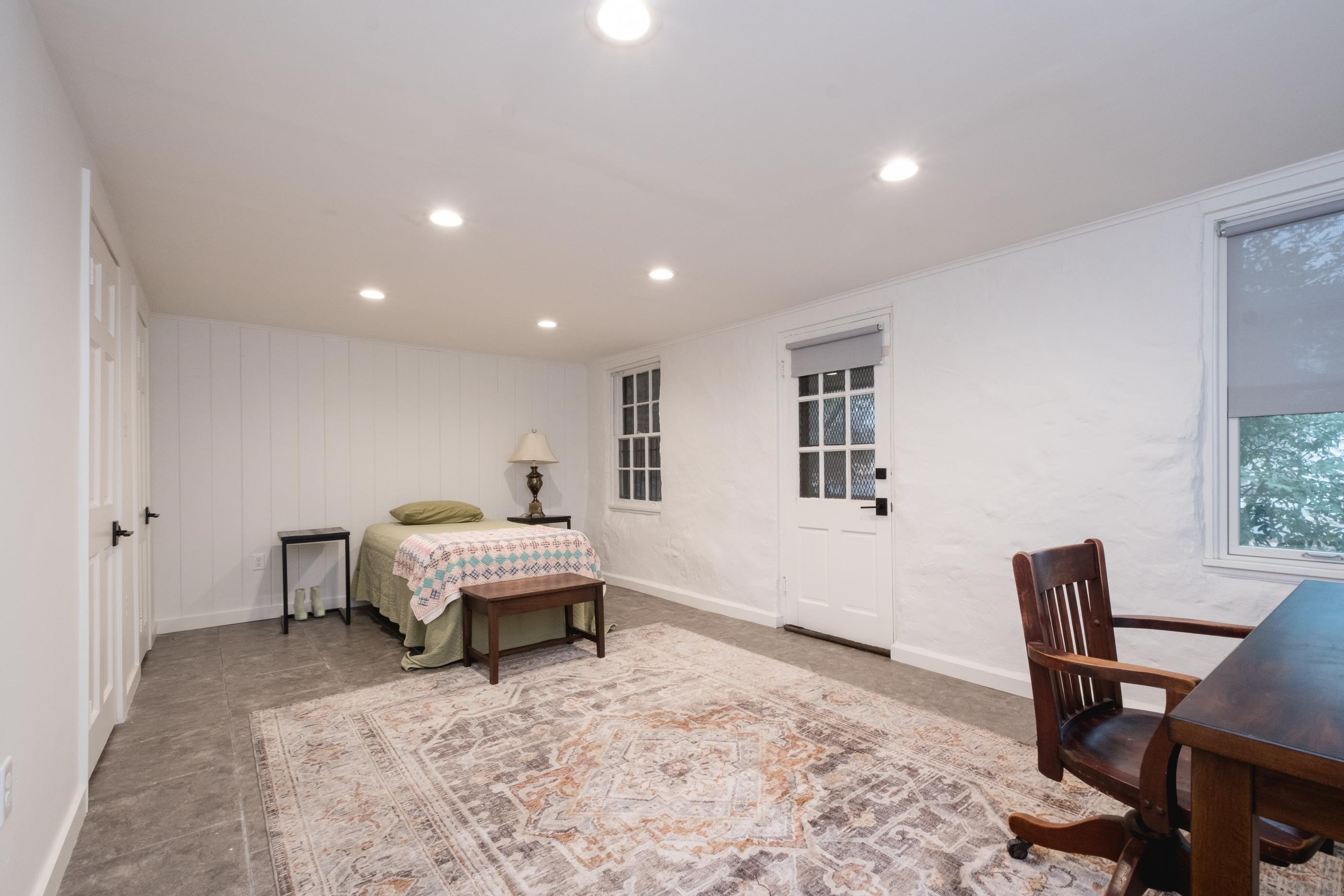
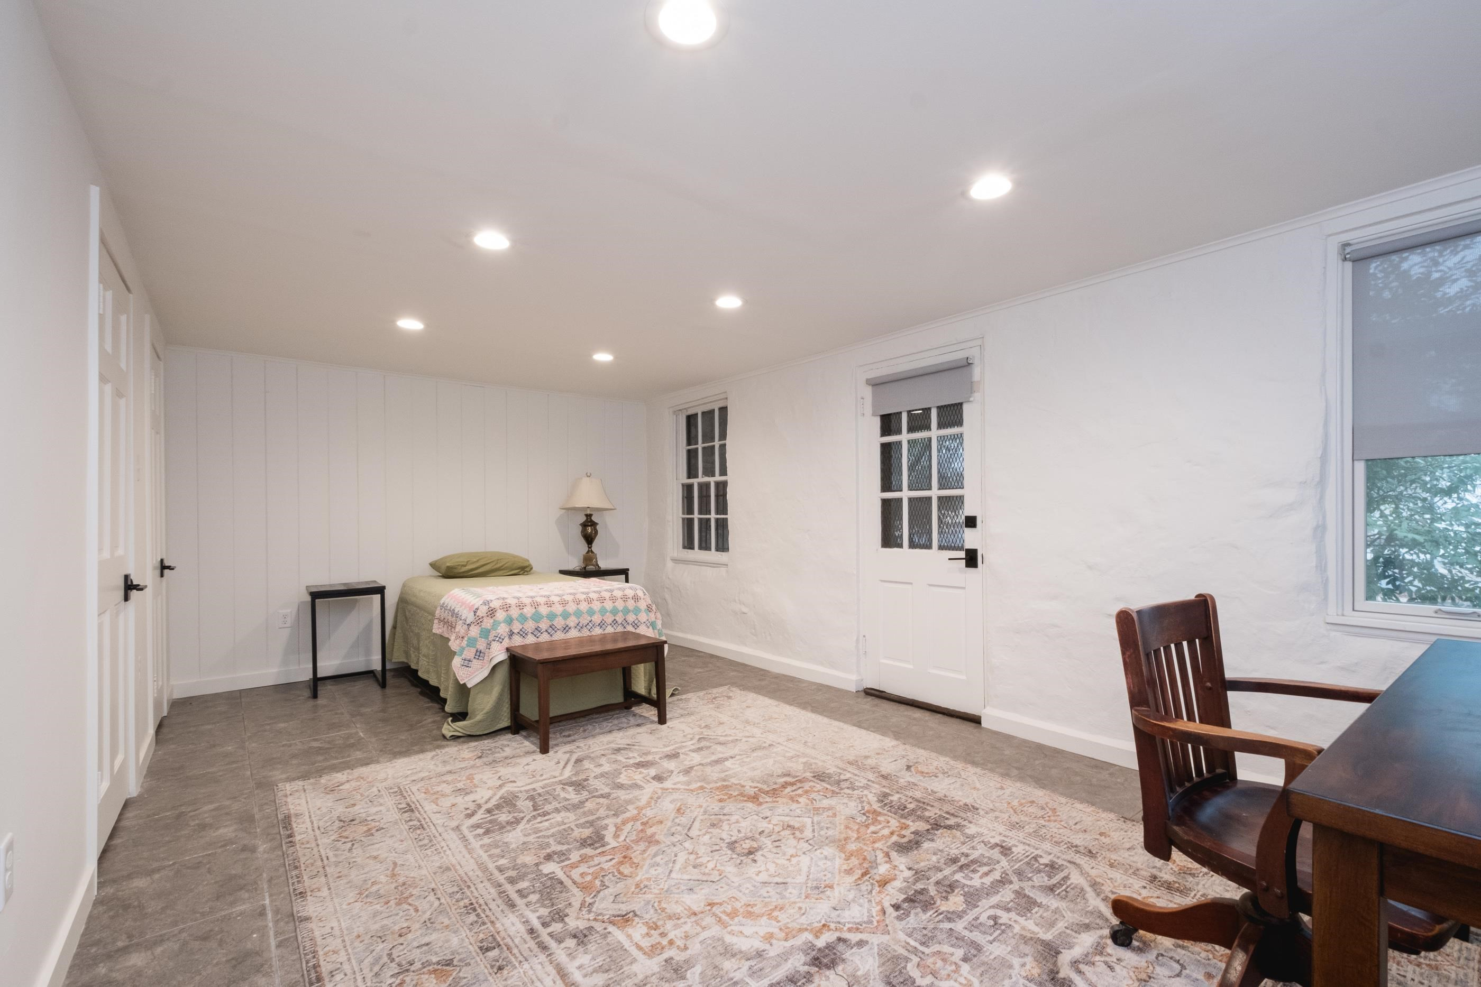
- boots (310, 602)
